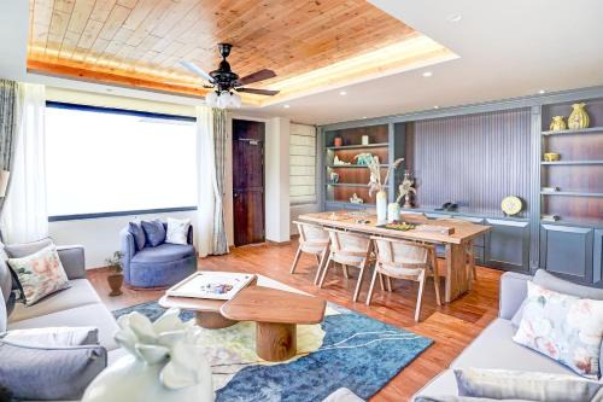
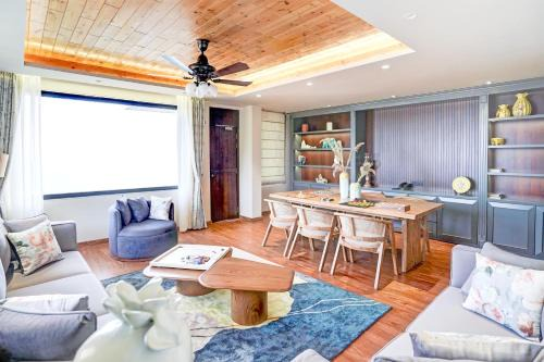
- potted plant (116, 272)
